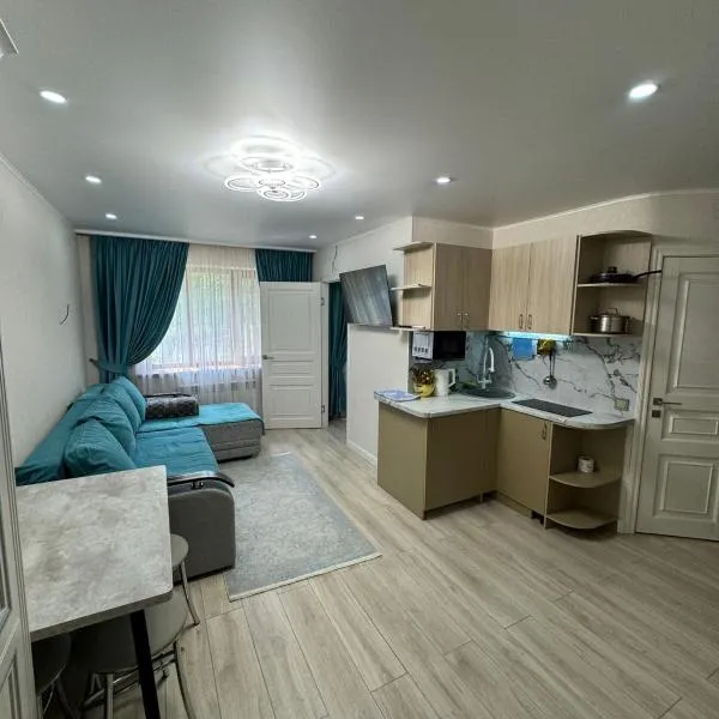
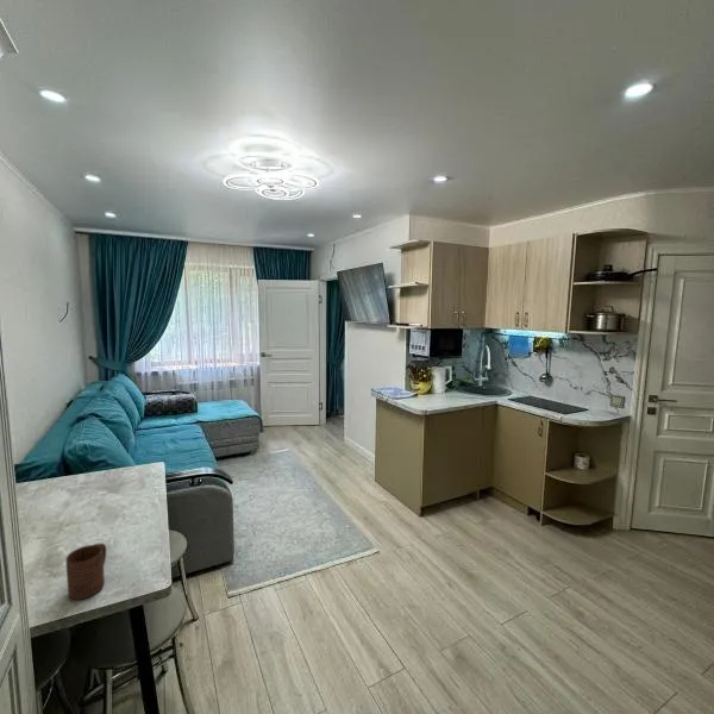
+ cup (87, 568)
